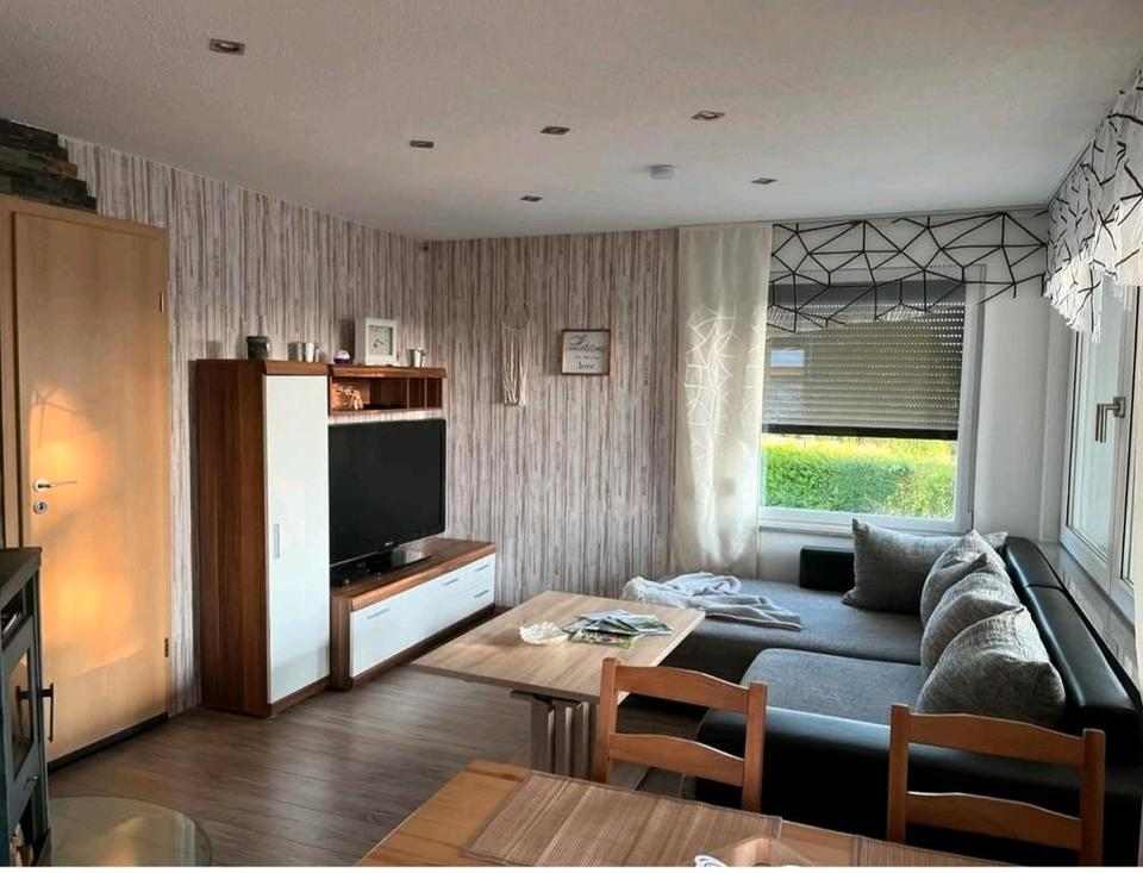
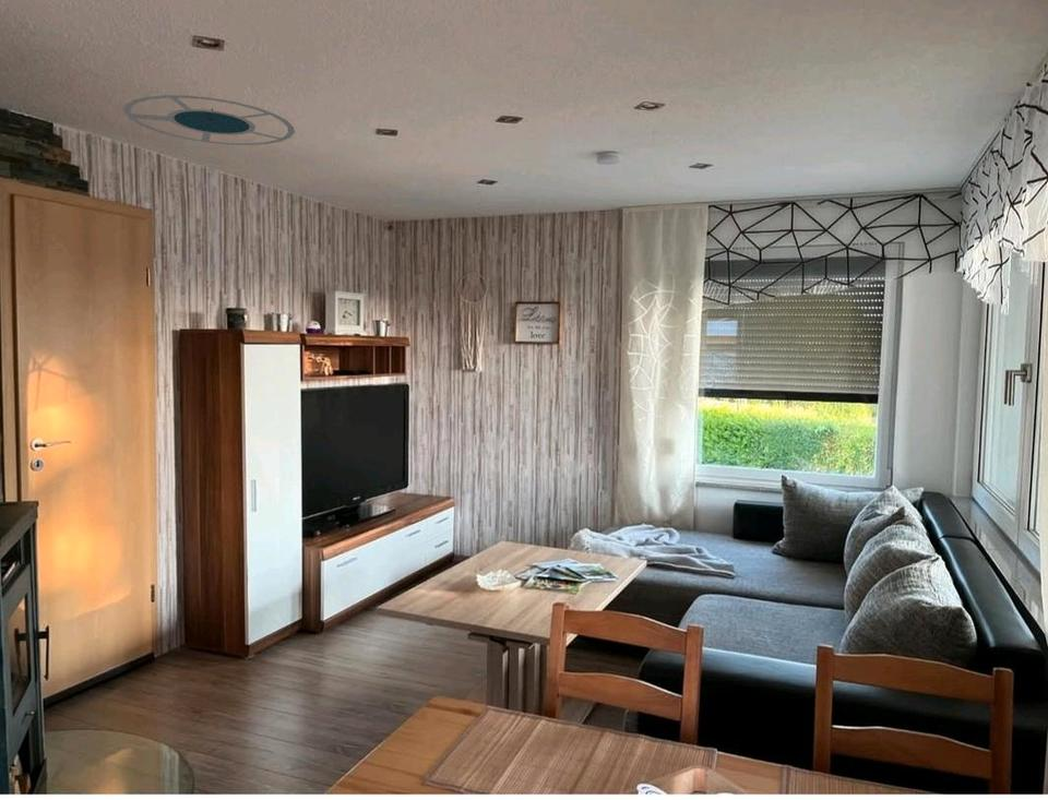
+ ceiling lamp (212, 115)
